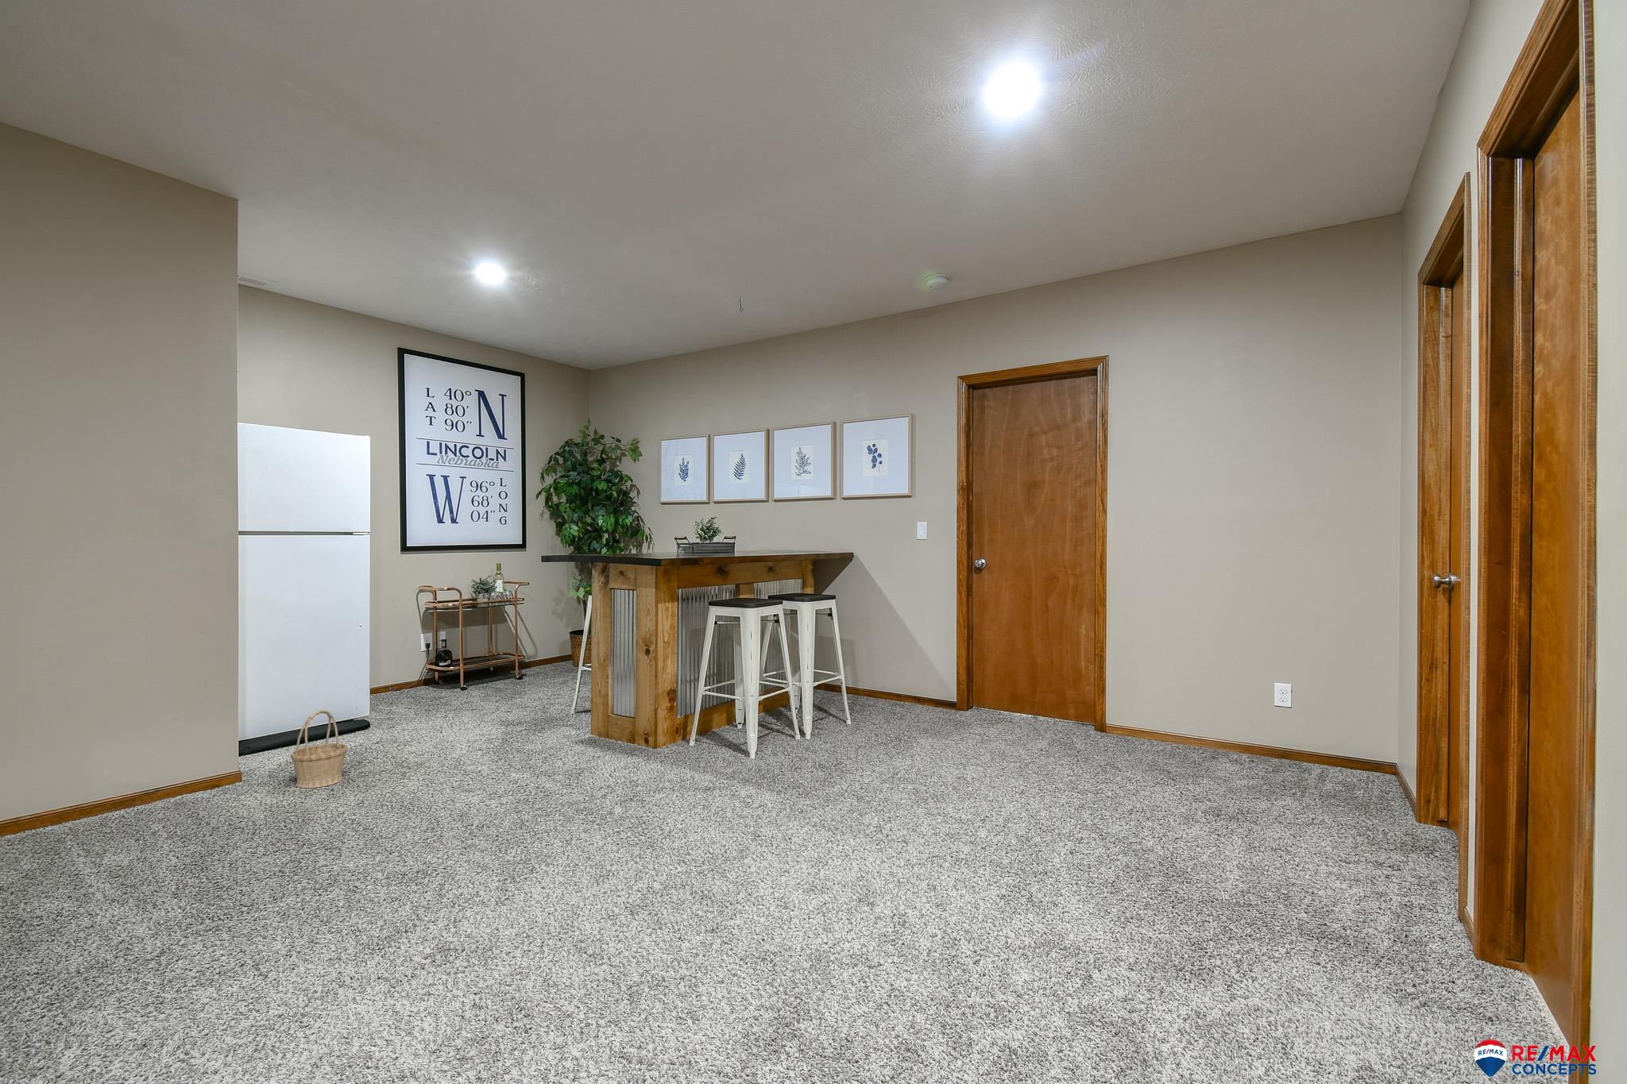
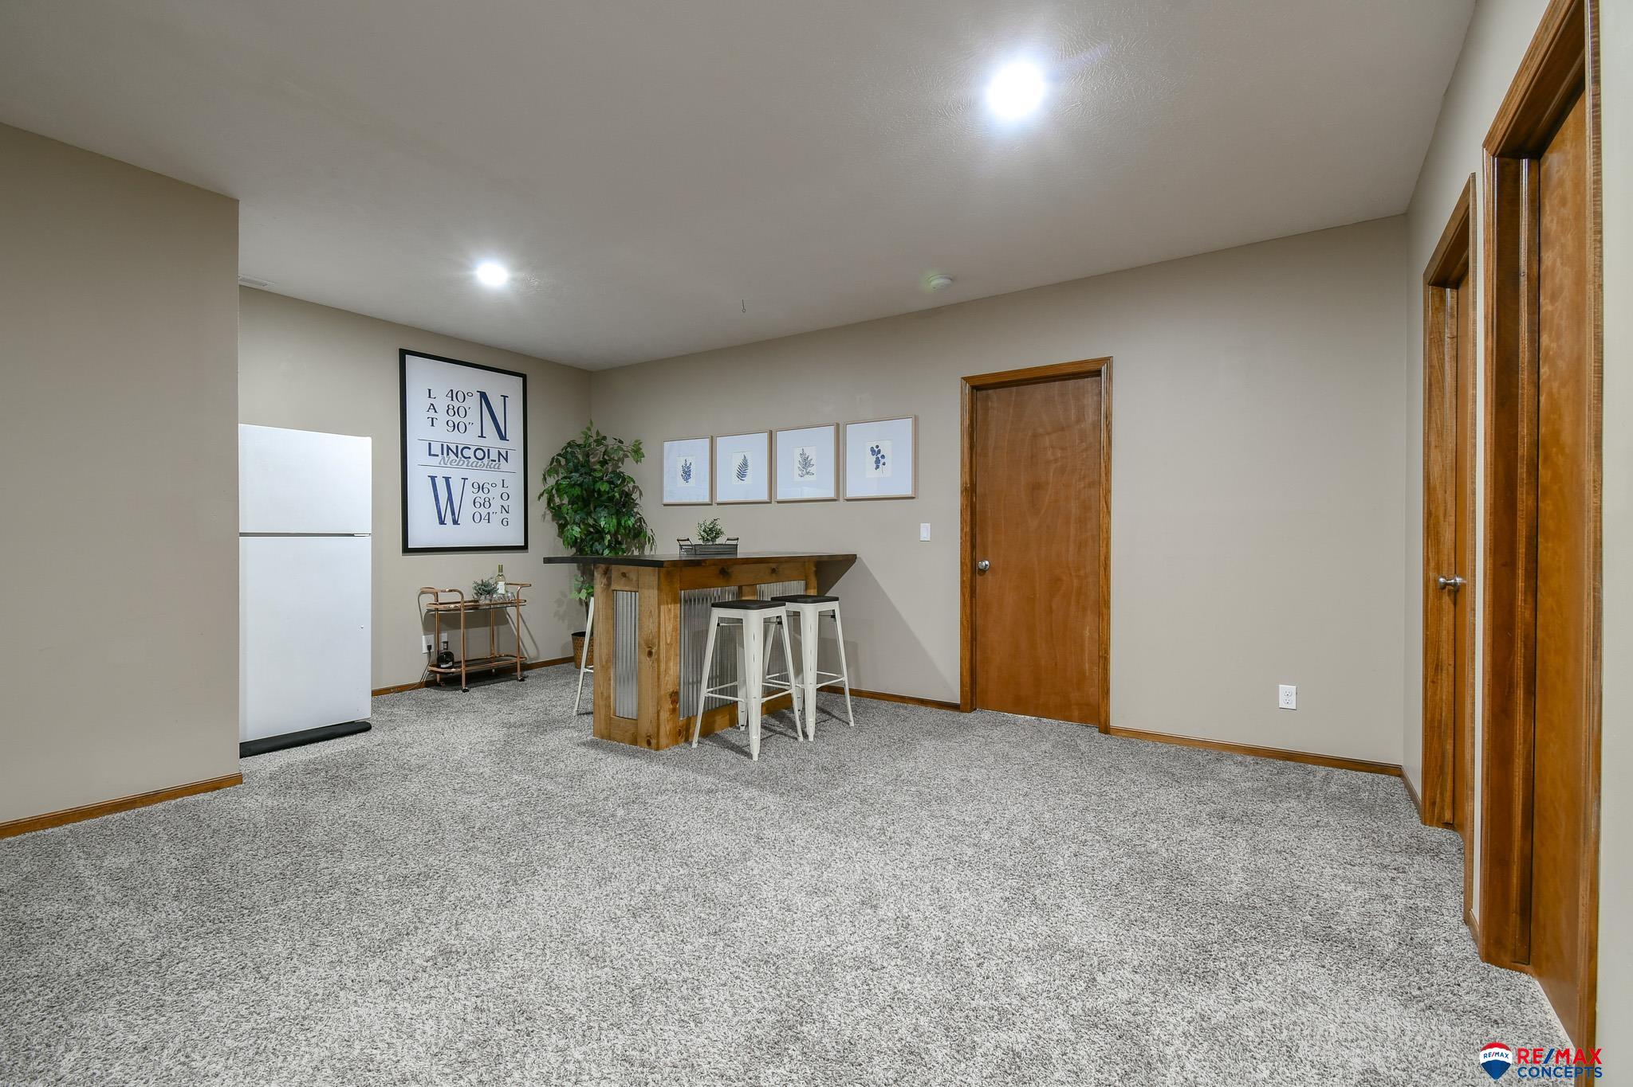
- basket (319, 745)
